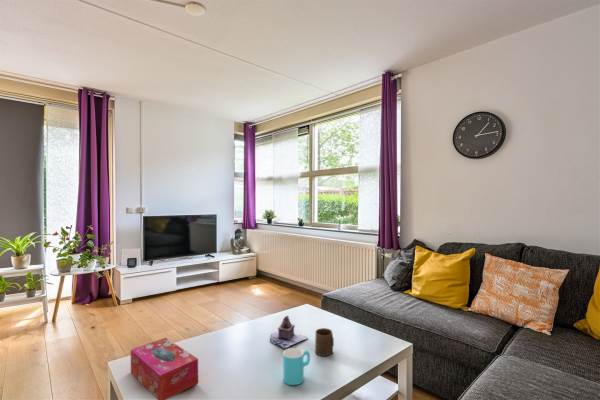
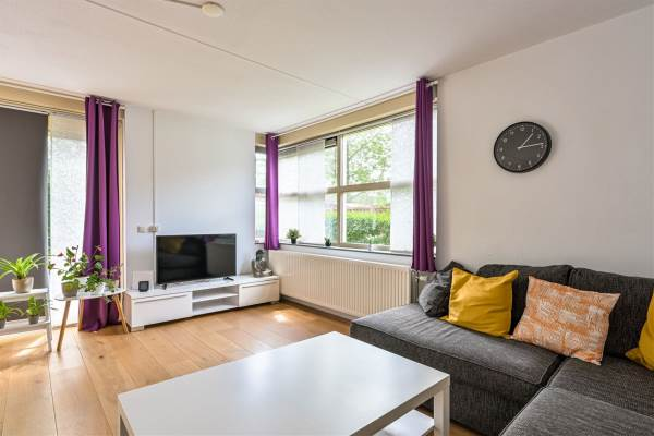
- cup (324, 341)
- teapot (285, 327)
- tissue box (163, 366)
- cup (297, 365)
